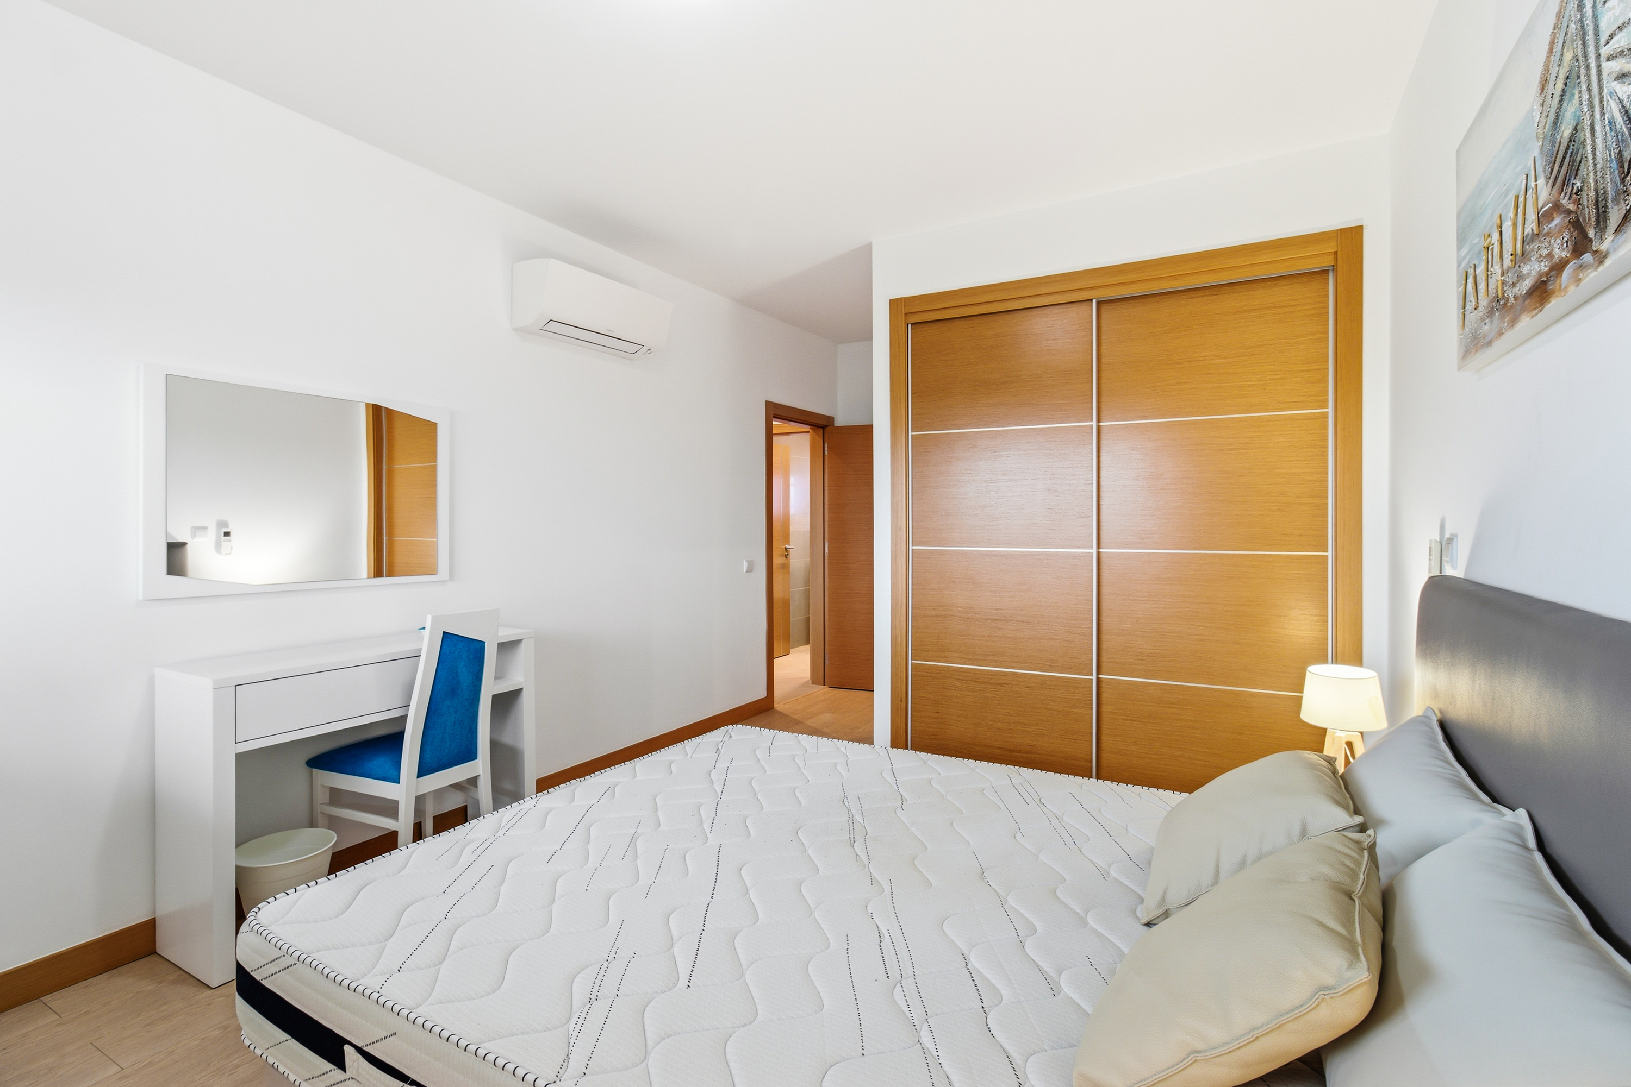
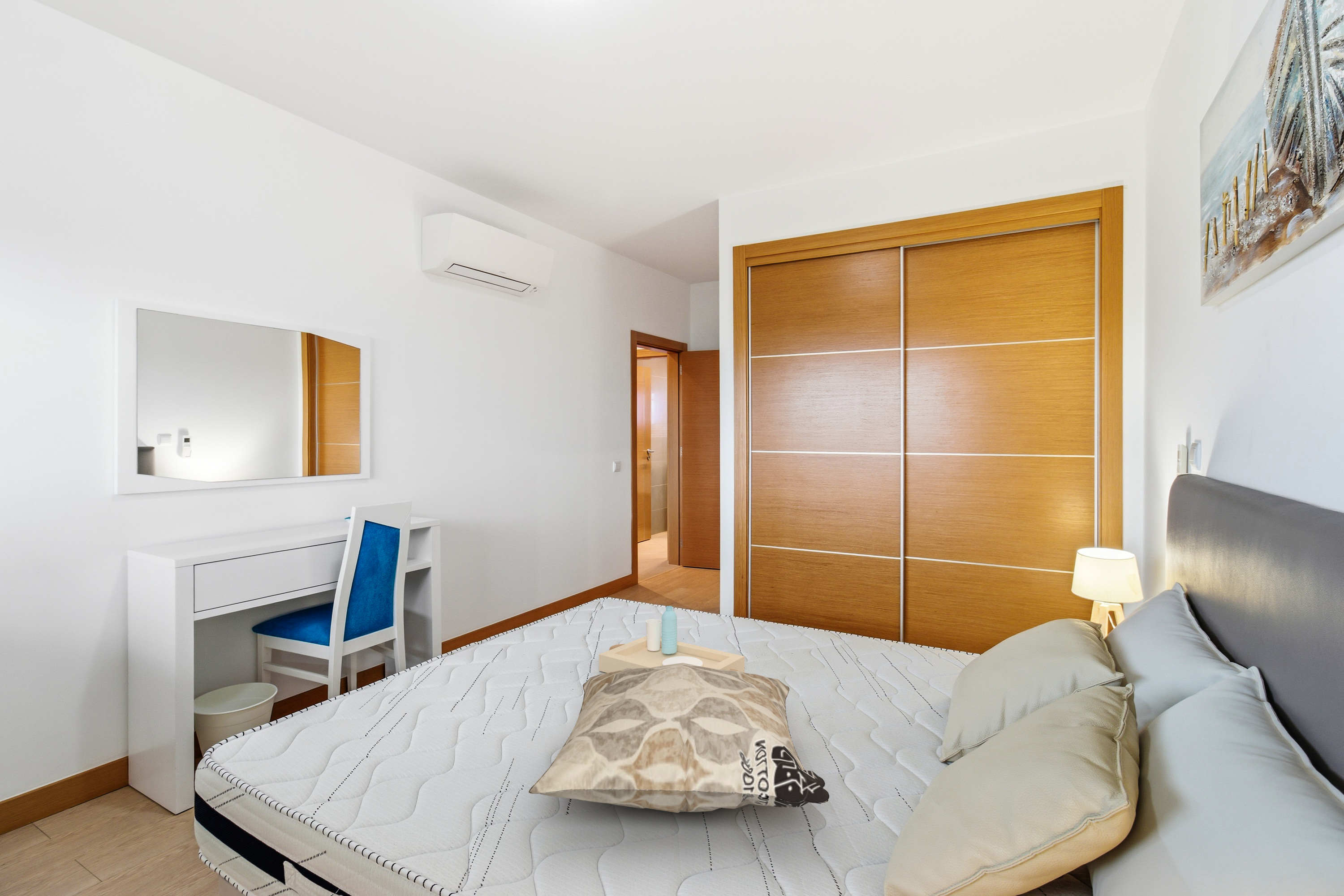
+ serving tray (671, 642)
+ decorative pillow (683, 730)
